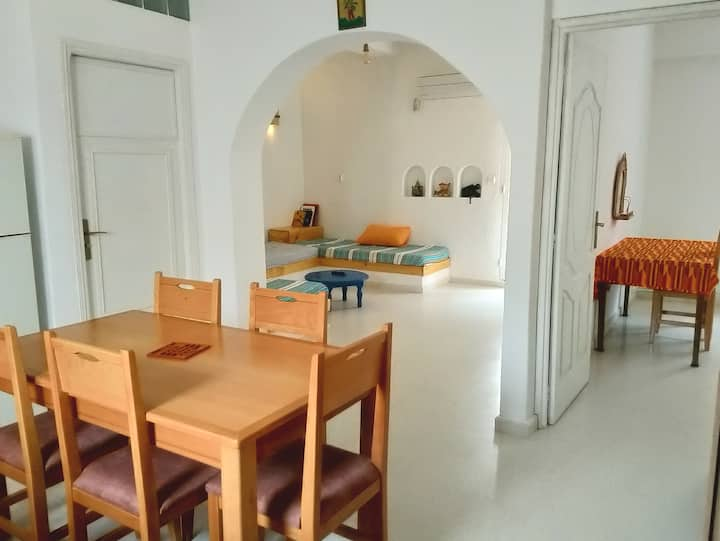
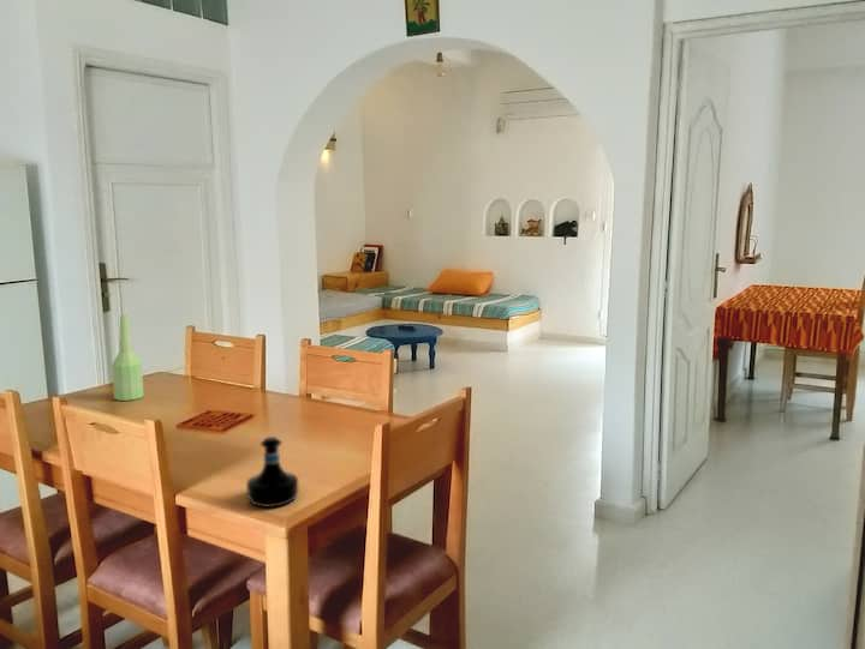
+ tequila bottle (272, 468)
+ bottle (126, 356)
